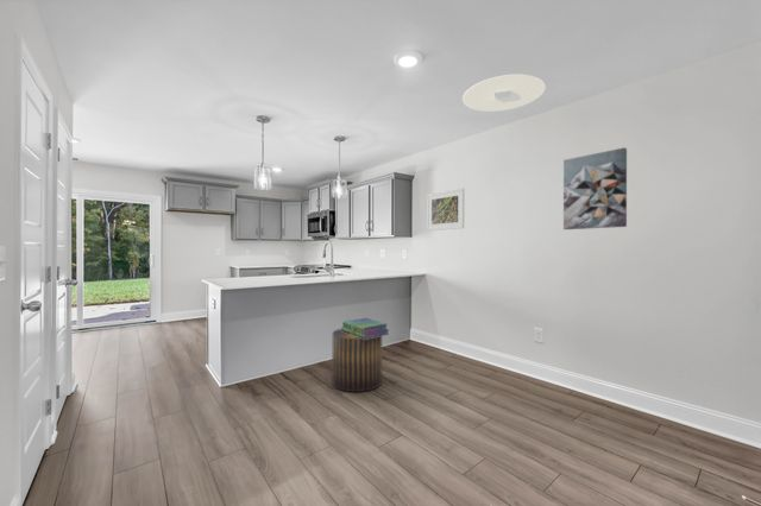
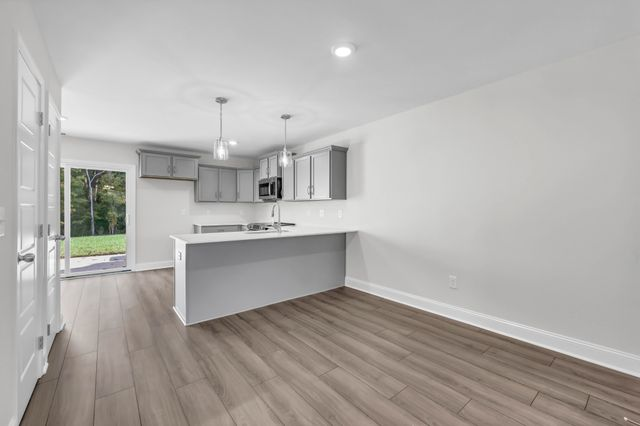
- ceiling light (502, 90)
- stack of books (364, 327)
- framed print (444, 210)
- wall art (592, 191)
- stool (357, 356)
